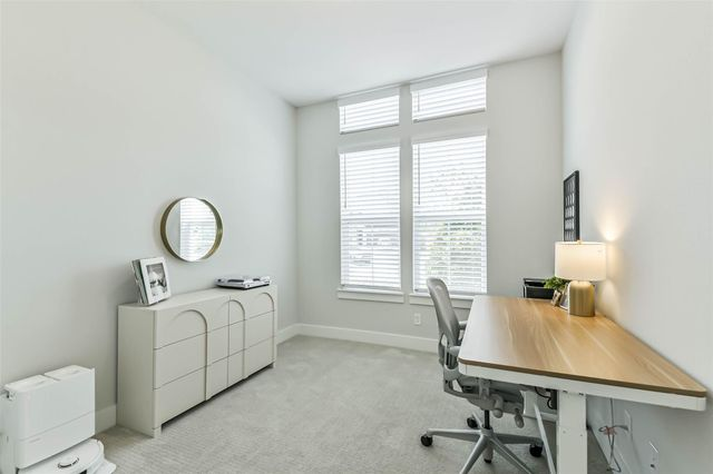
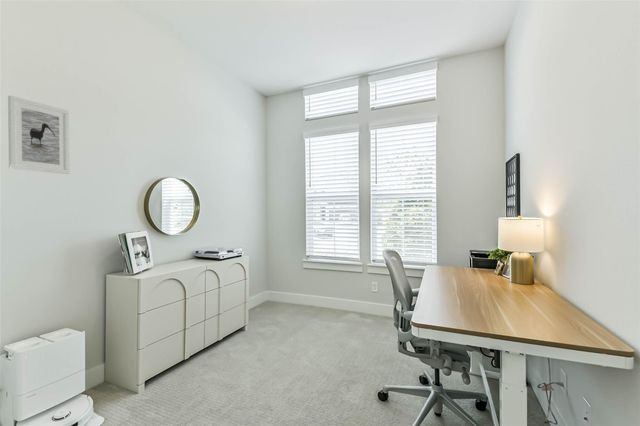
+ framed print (41, 137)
